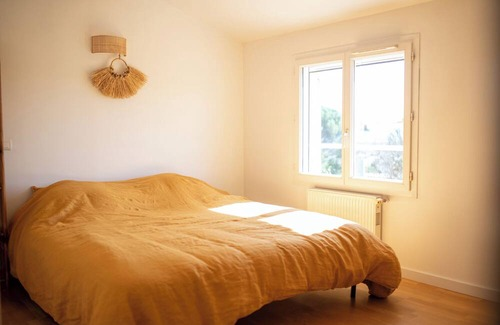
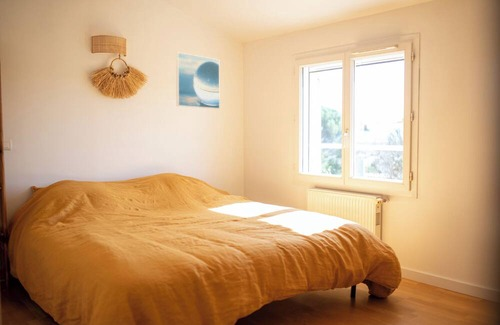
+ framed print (198, 81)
